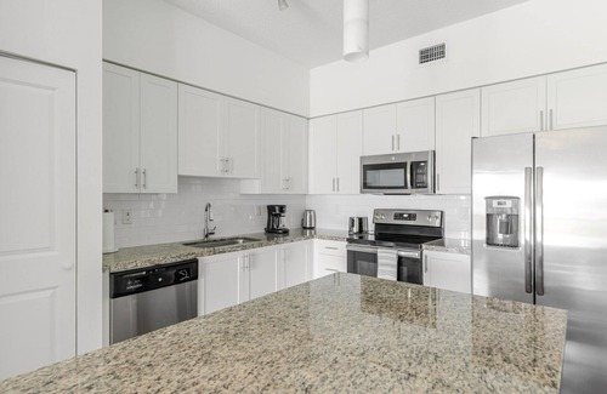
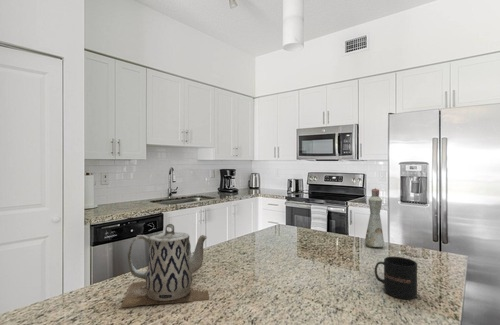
+ teapot (168, 257)
+ bottle (374, 217)
+ mug (395, 275)
